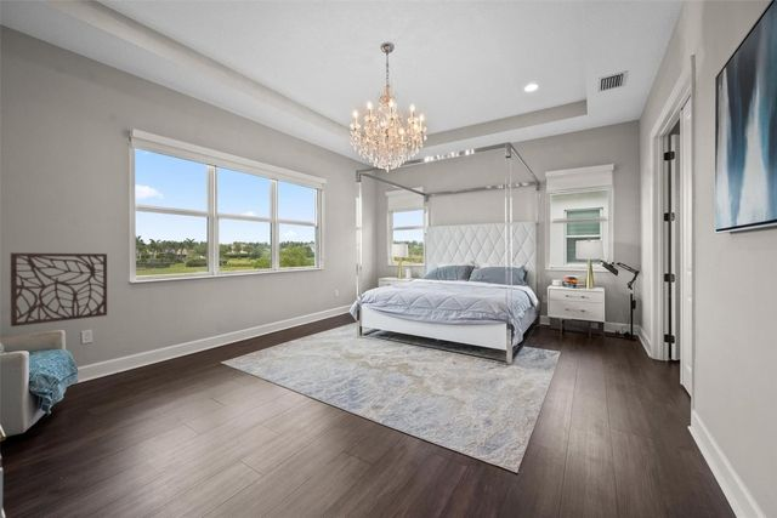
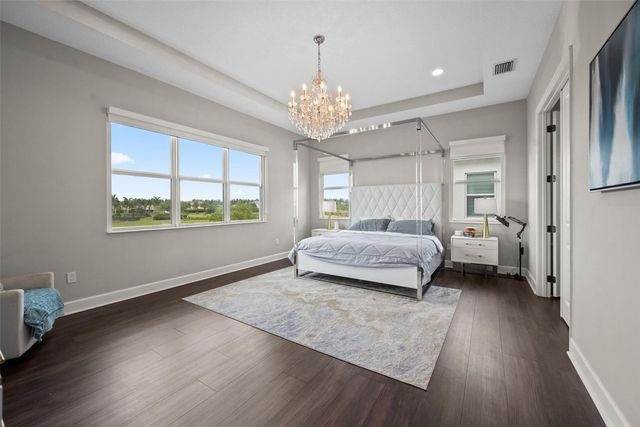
- decorative wall panel (62, 284)
